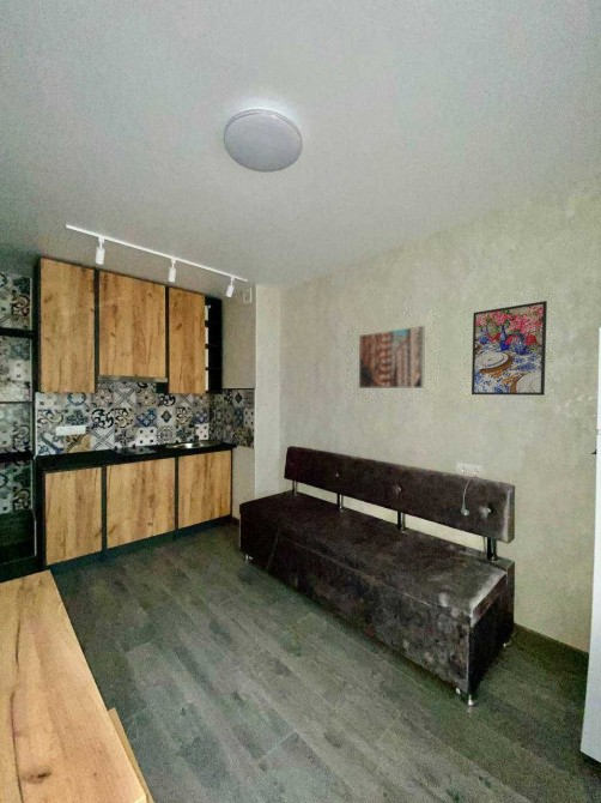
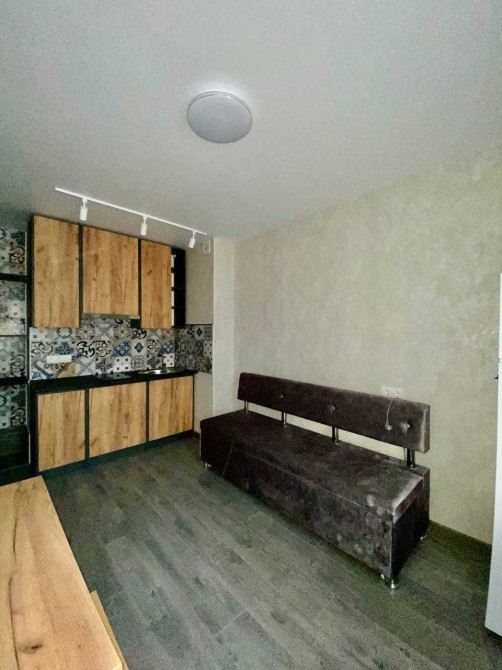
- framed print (389, 360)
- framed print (506, 351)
